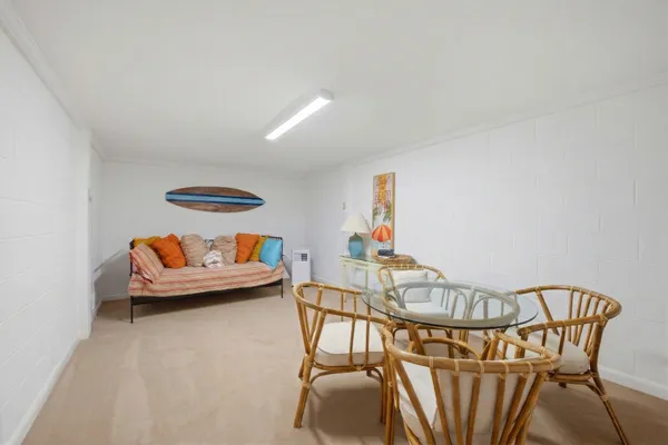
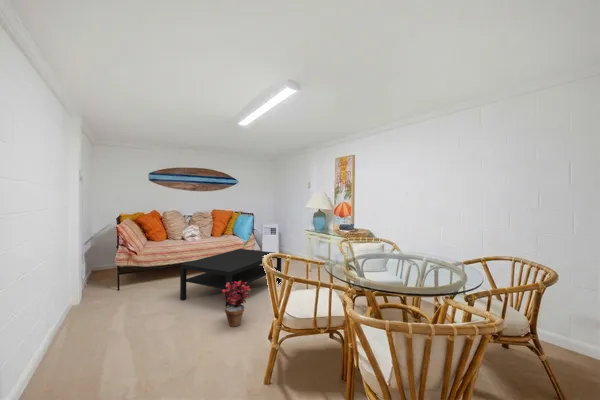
+ coffee table (235, 274)
+ potted plant (235, 302)
